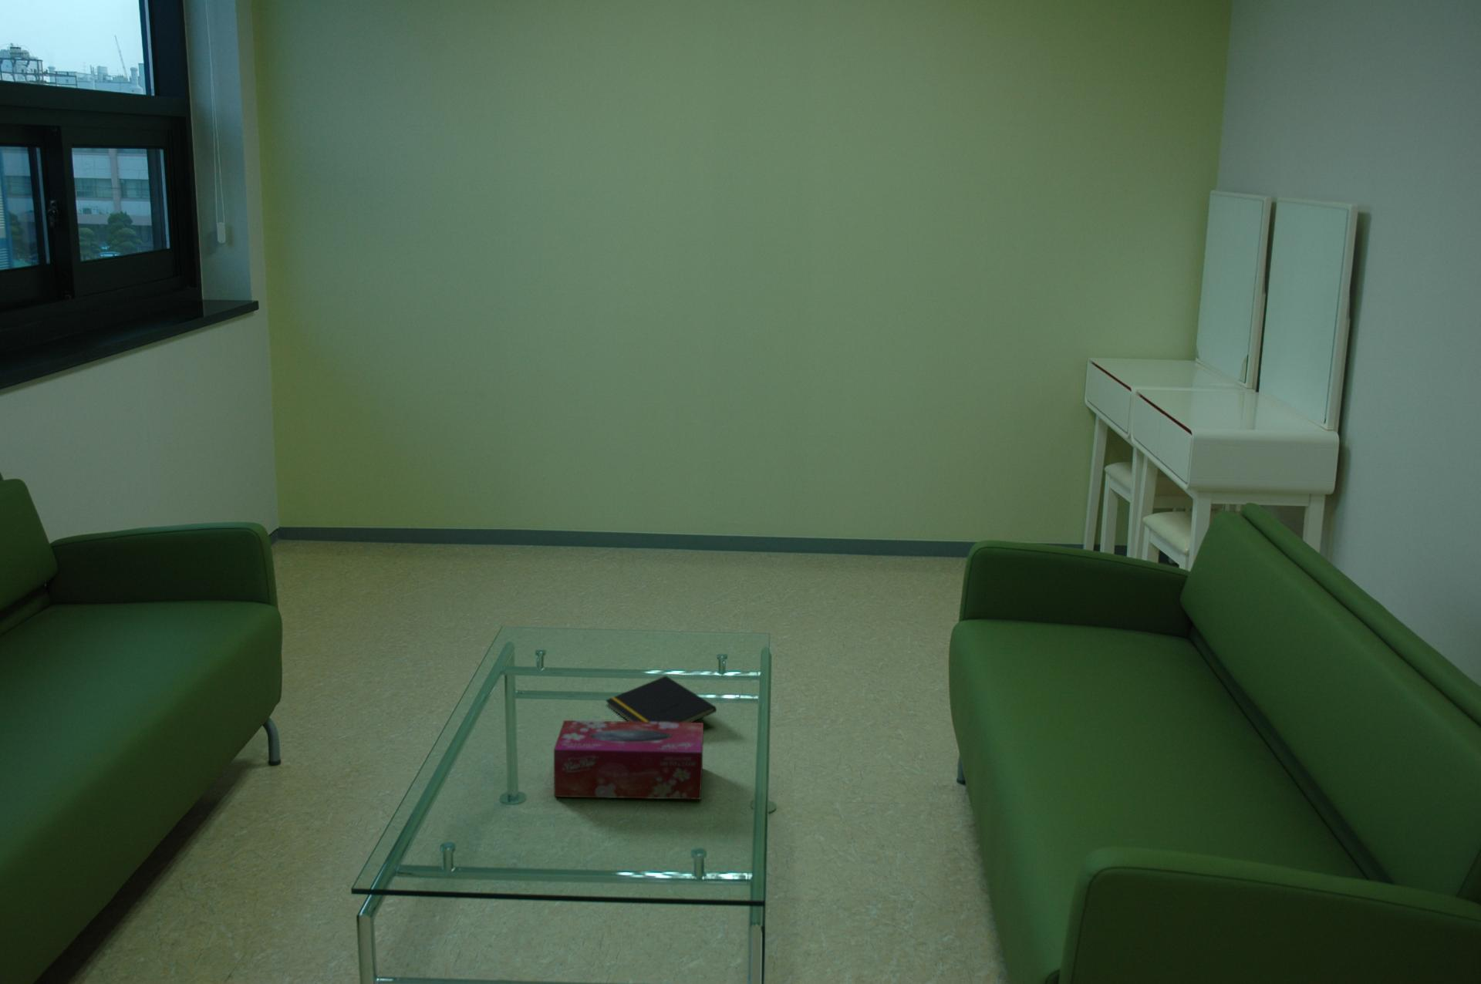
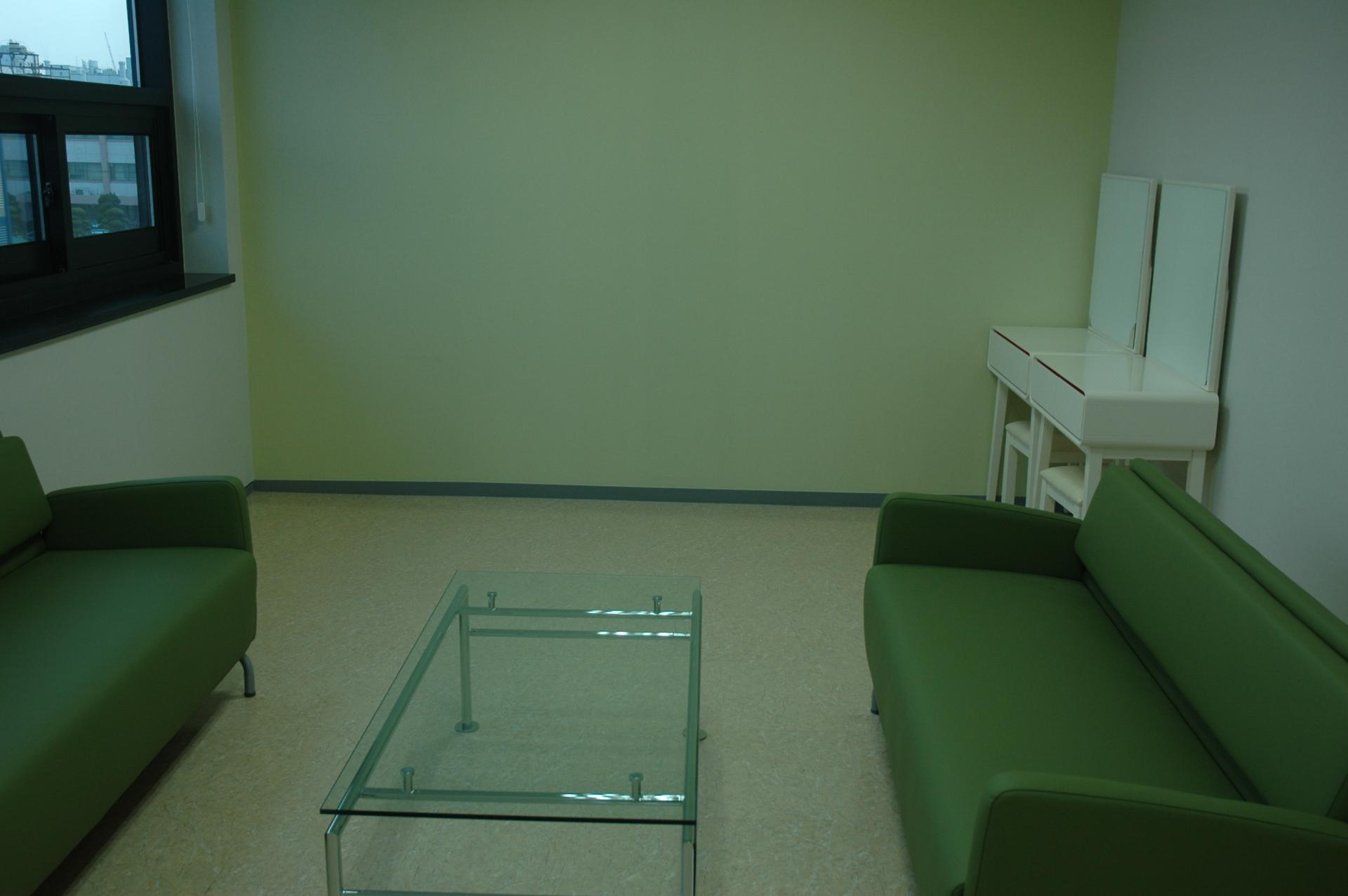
- notepad (659, 706)
- tissue box (631, 759)
